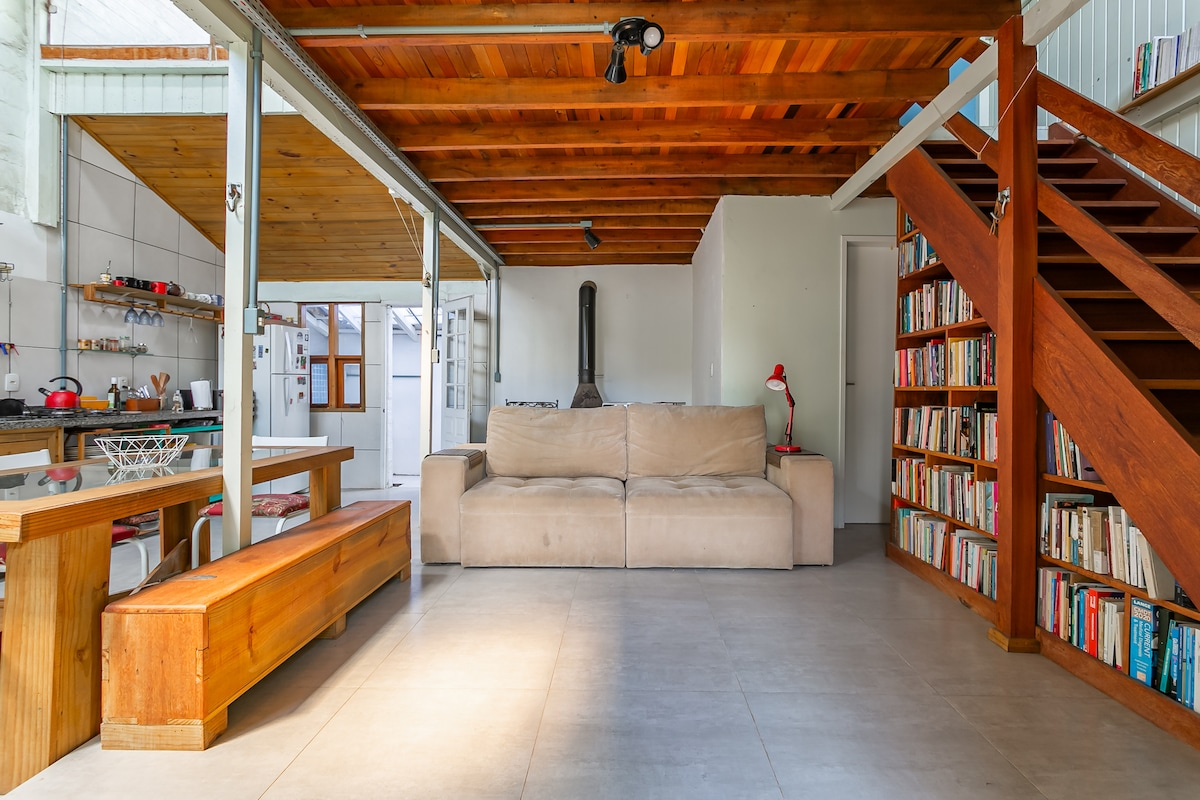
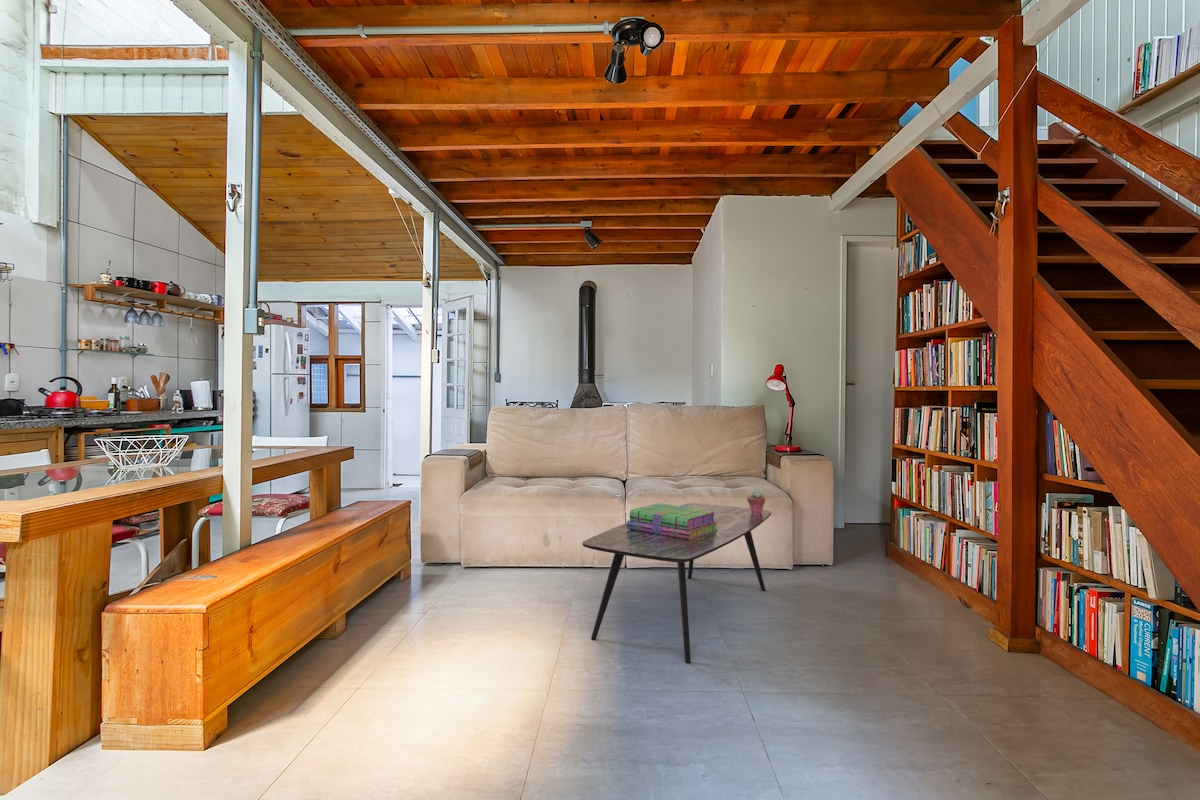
+ potted succulent (756, 501)
+ stack of books (672, 519)
+ coffee table (689, 568)
